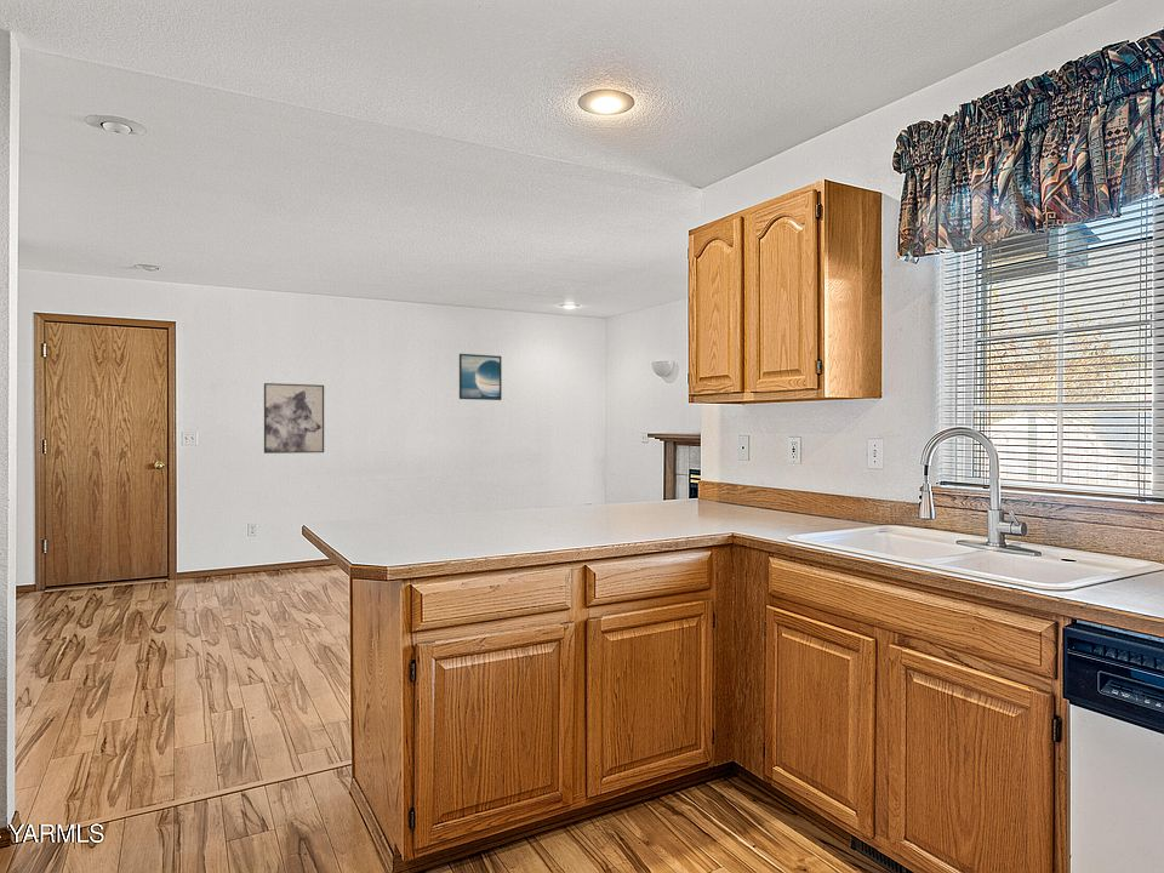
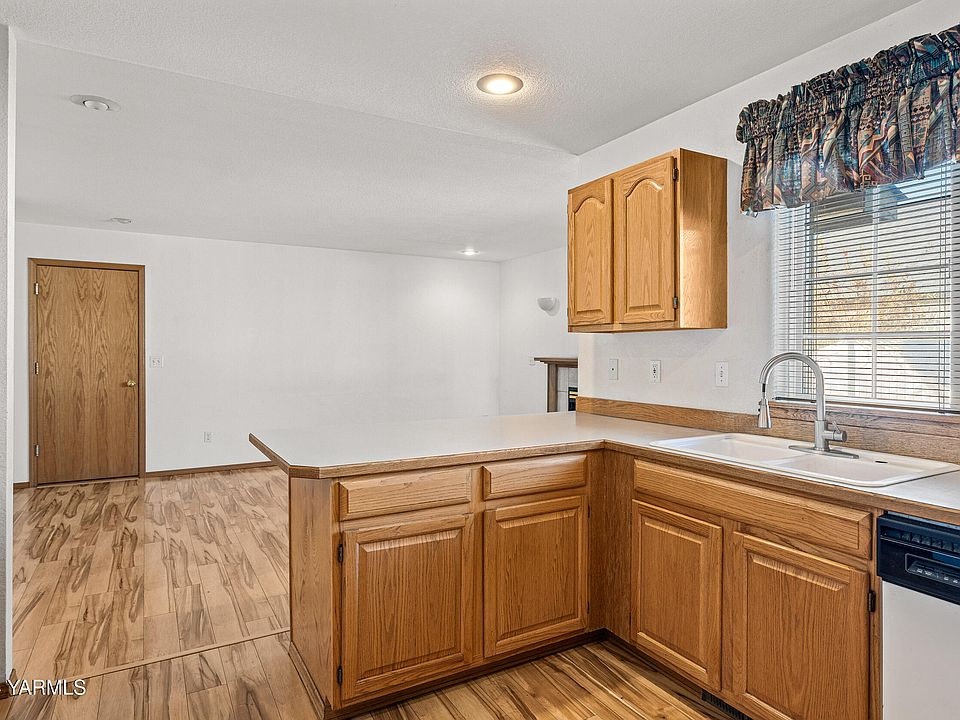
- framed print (480, 377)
- wall art (293, 418)
